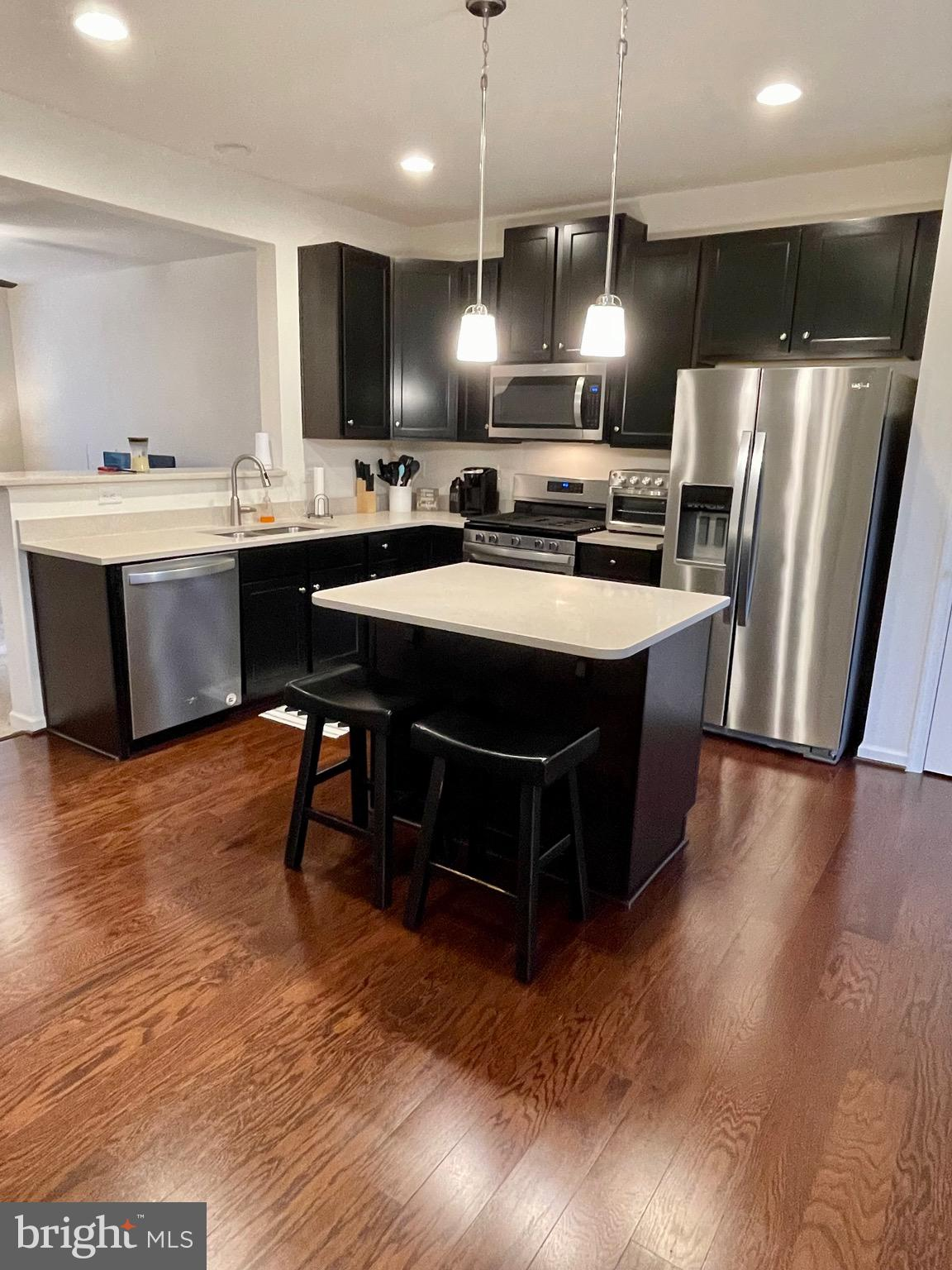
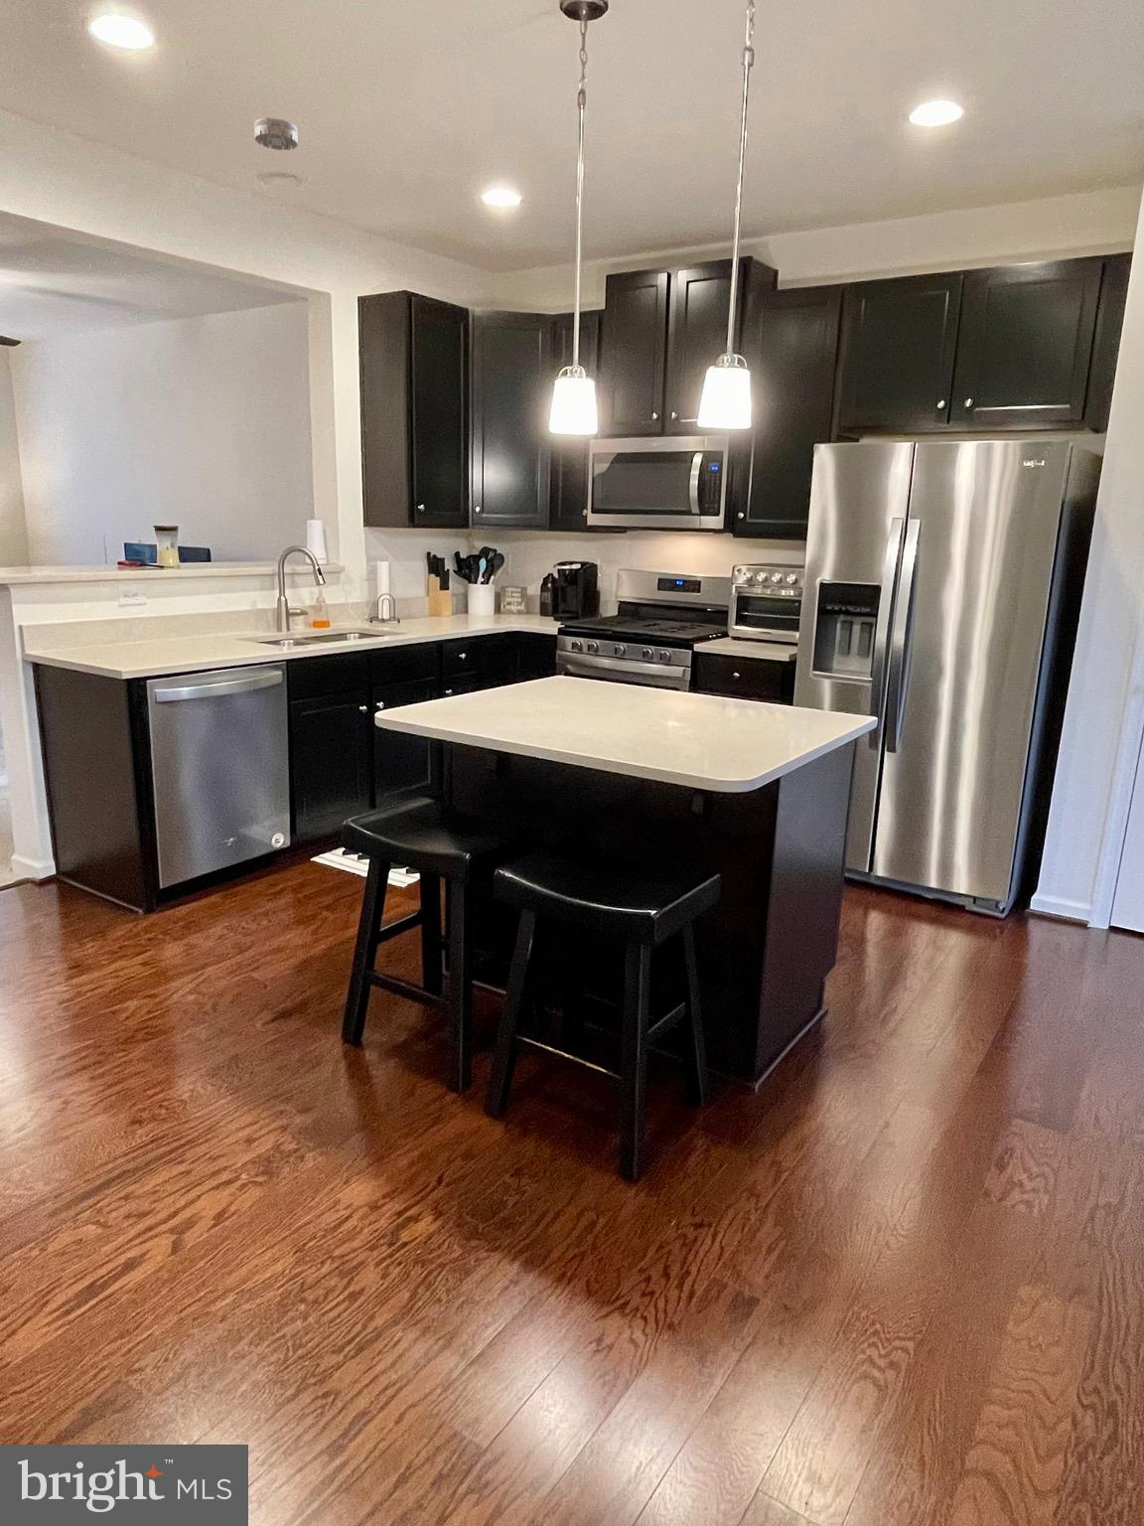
+ smoke detector (276, 133)
